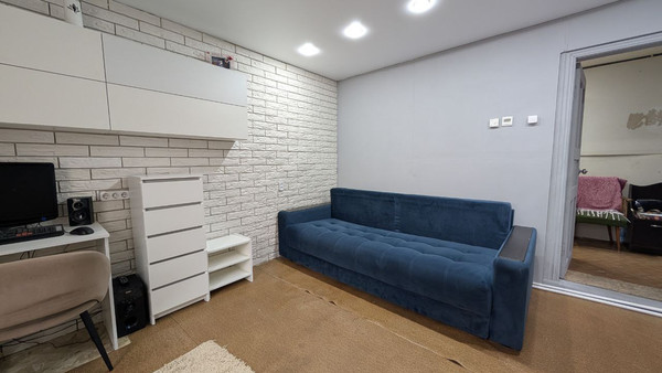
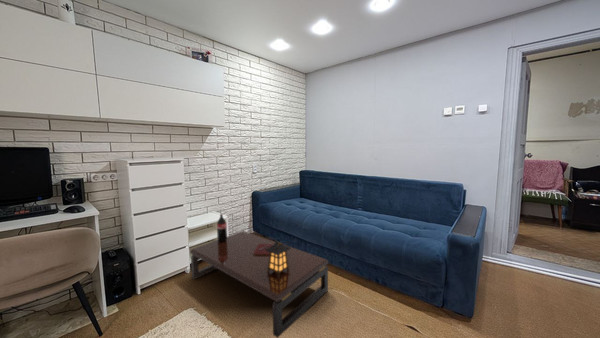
+ coffee table (255, 254)
